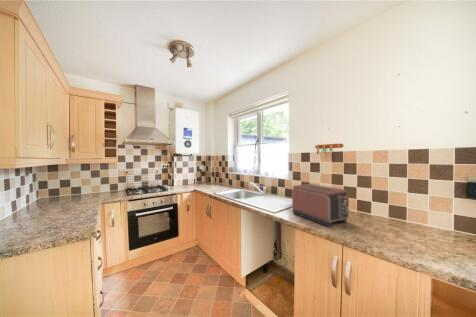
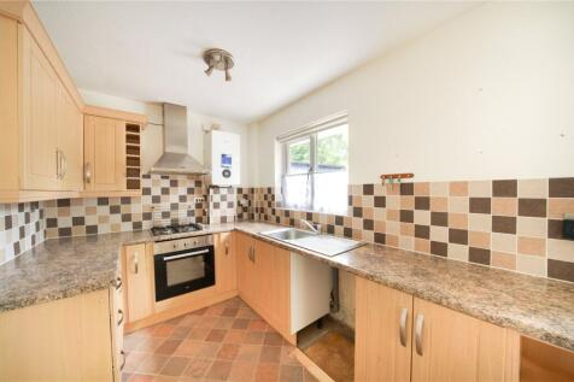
- toaster (320, 203)
